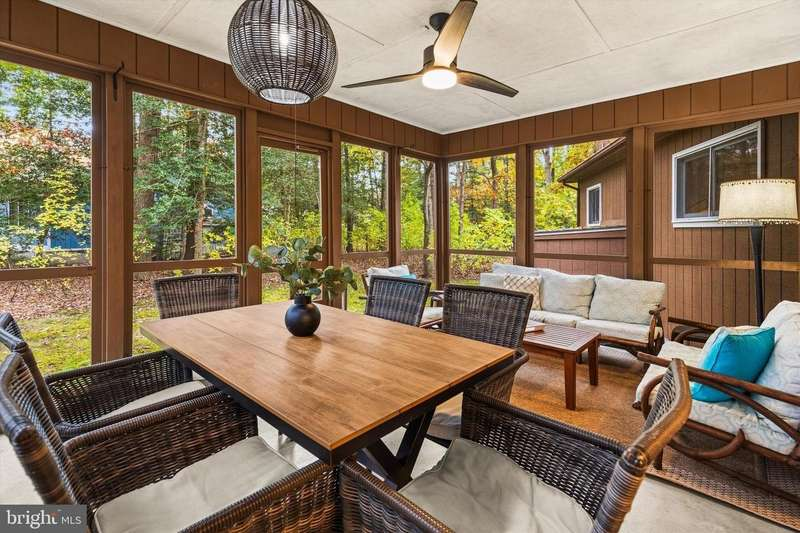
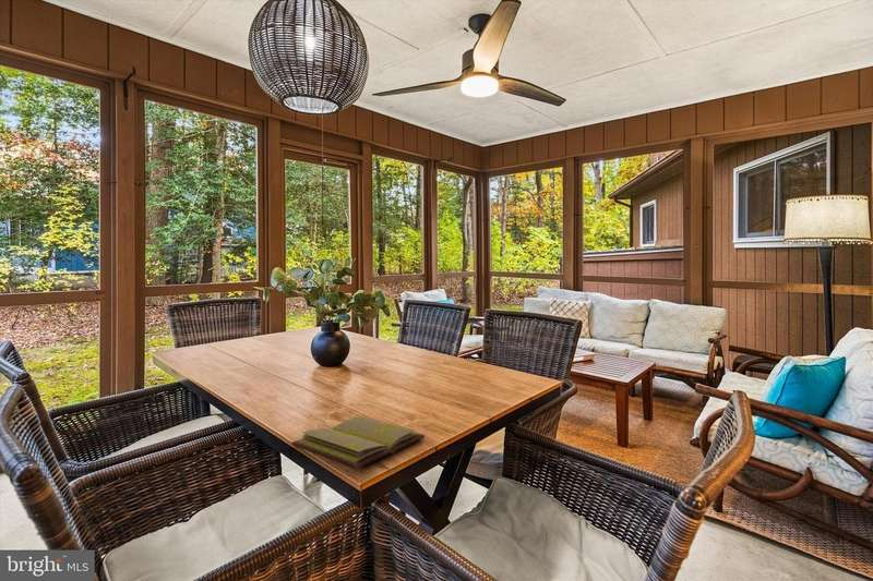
+ diary (359, 436)
